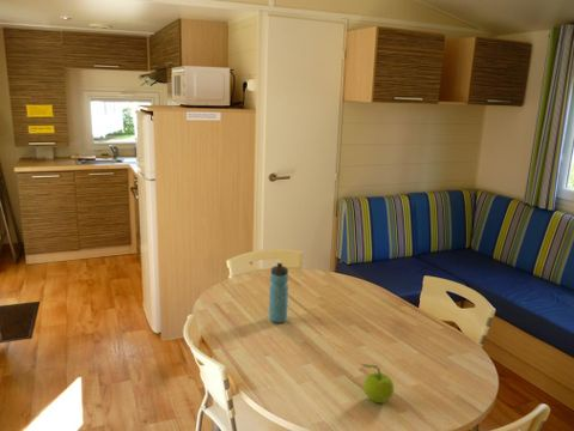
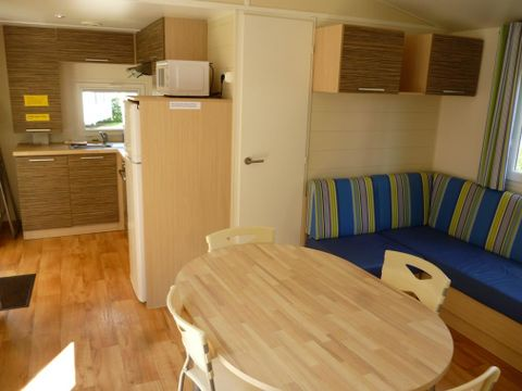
- fruit (374, 381)
- water bottle (279, 291)
